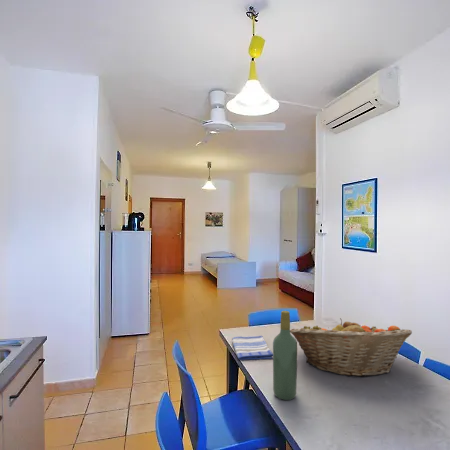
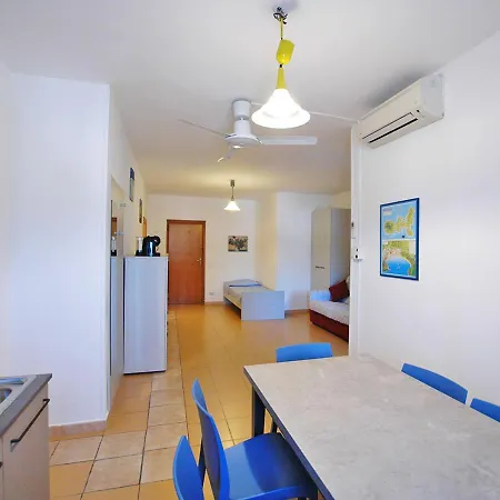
- wine bottle (284, 353)
- fruit basket (347, 340)
- dish towel (251, 346)
